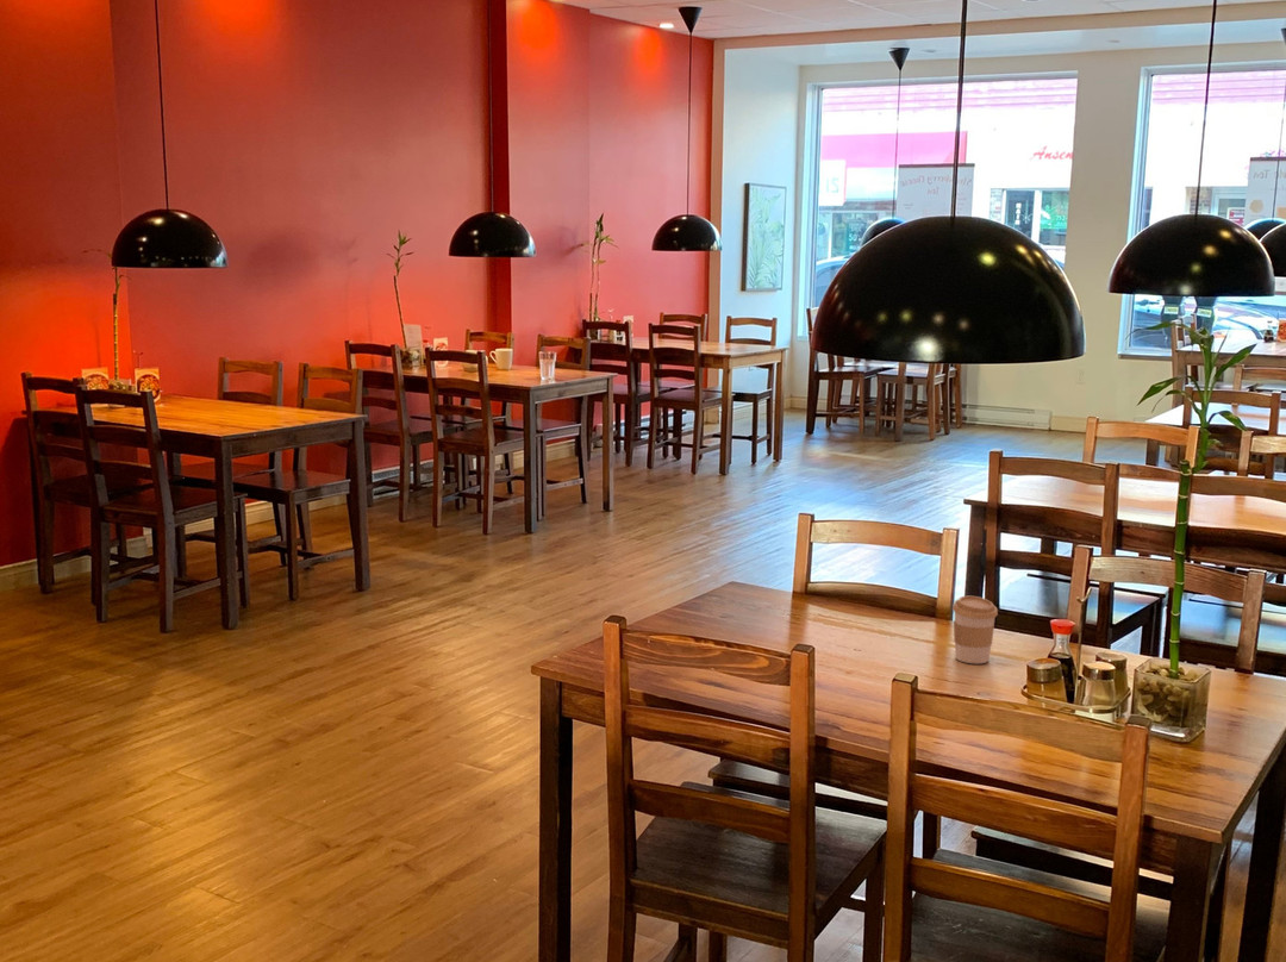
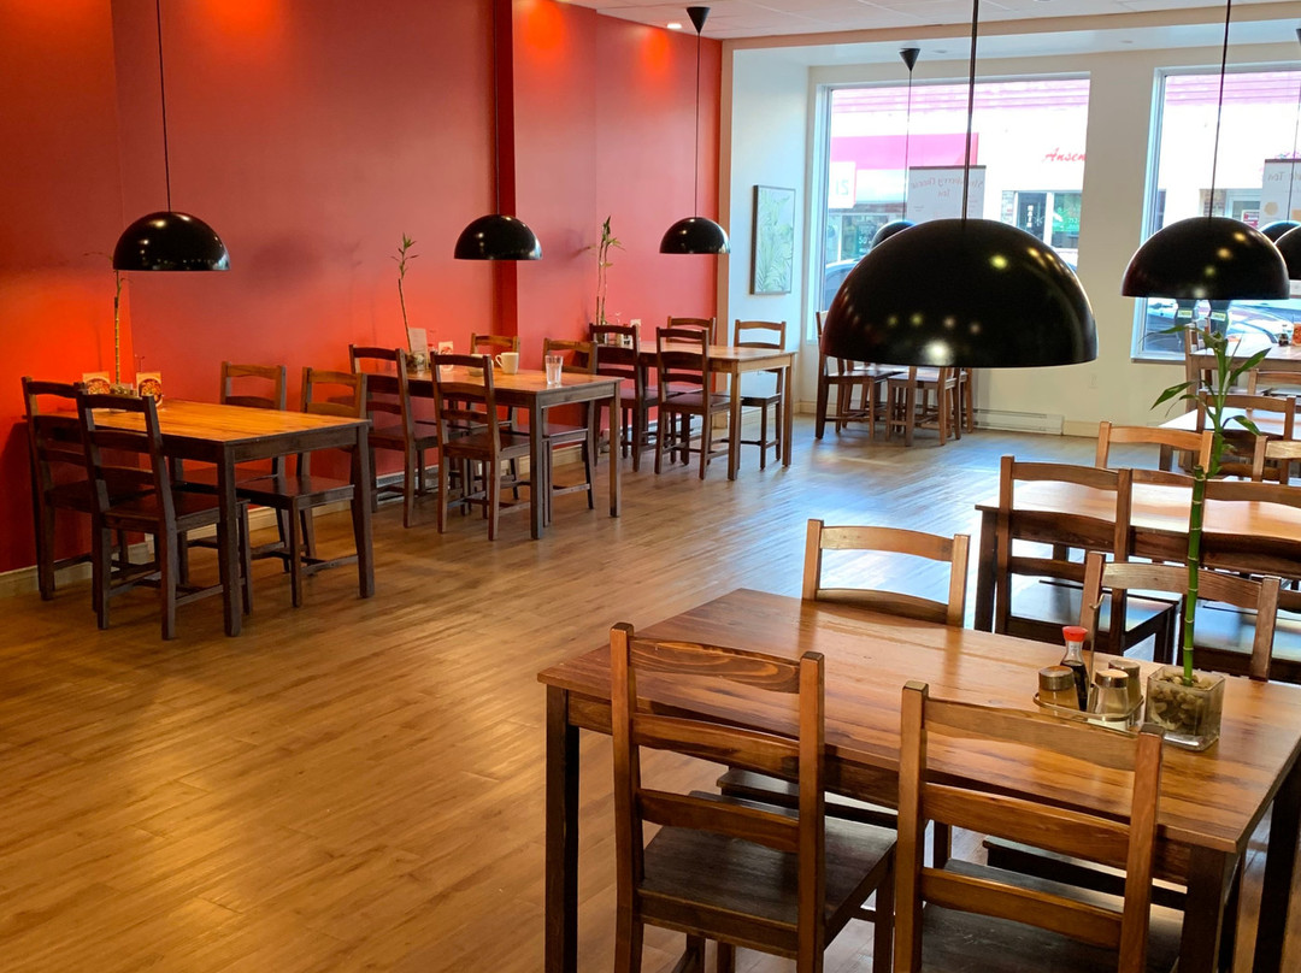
- coffee cup (973, 629)
